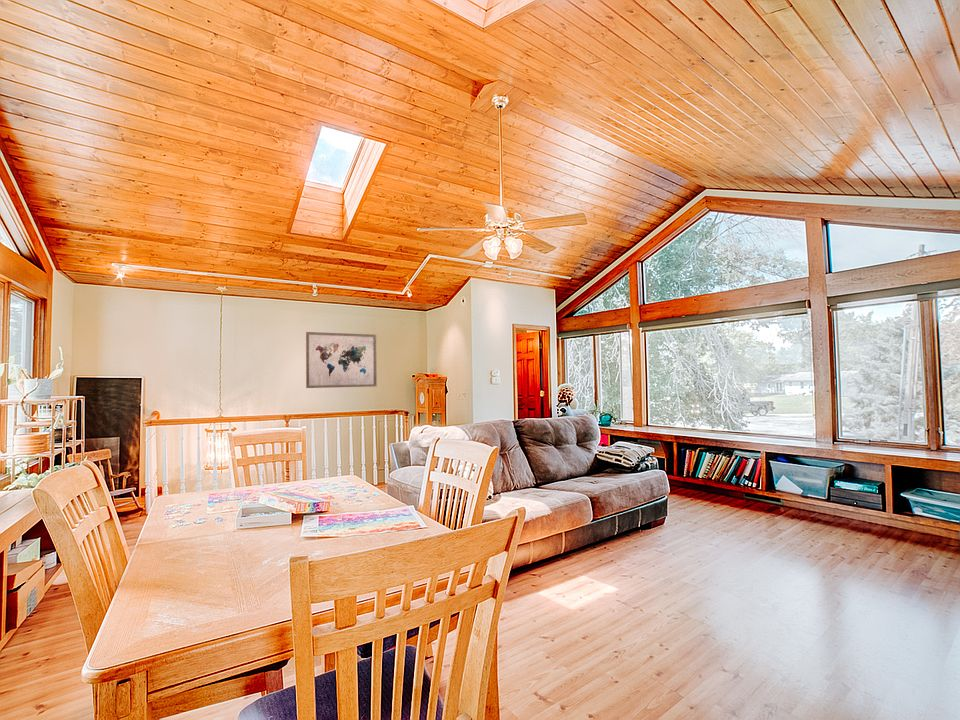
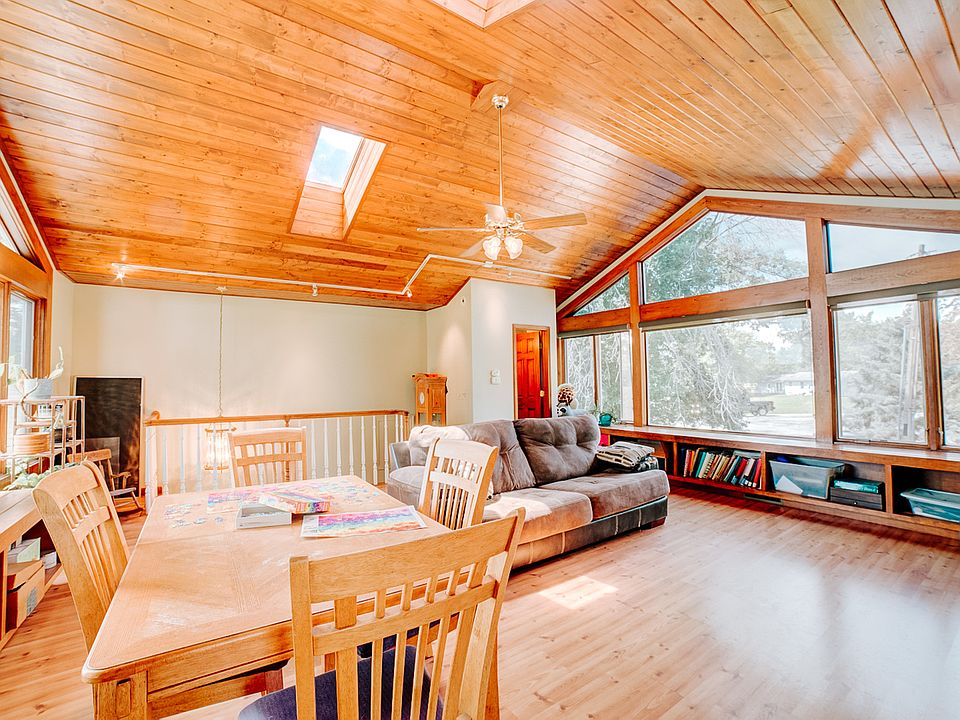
- wall art (342, 360)
